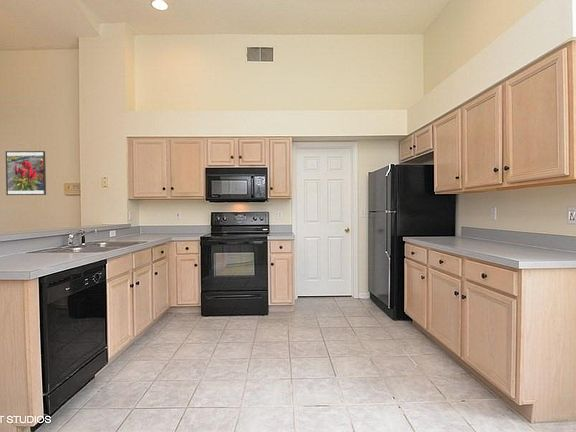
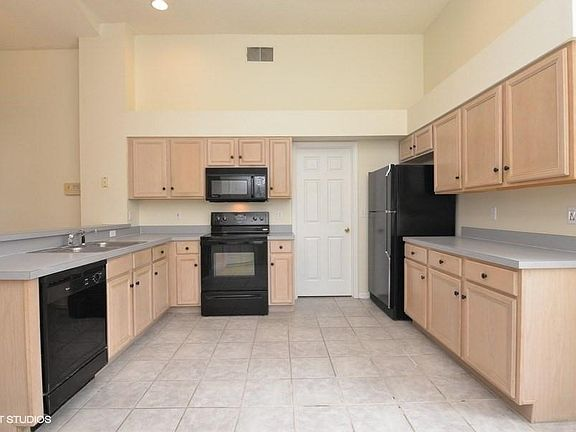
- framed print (25, 173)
